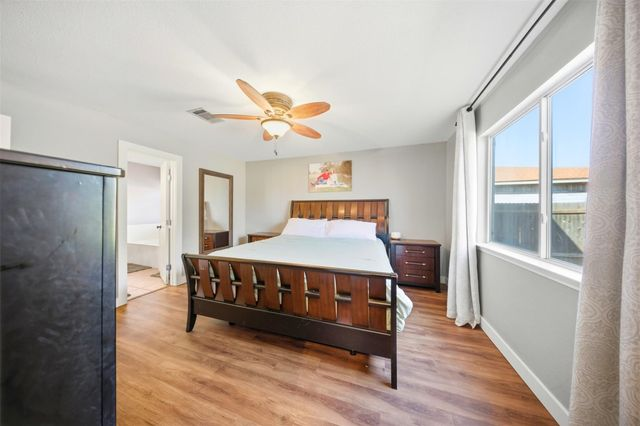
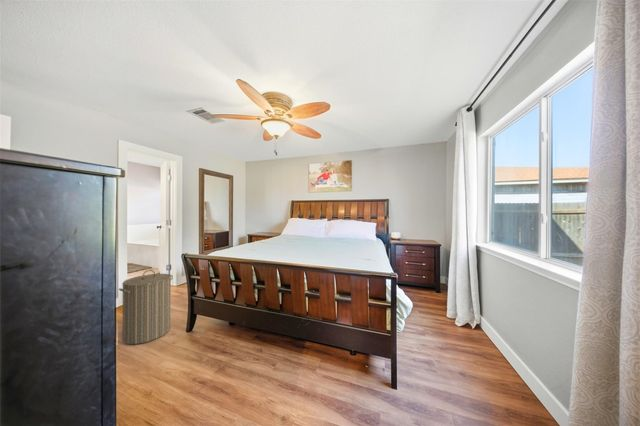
+ laundry hamper (147, 301)
